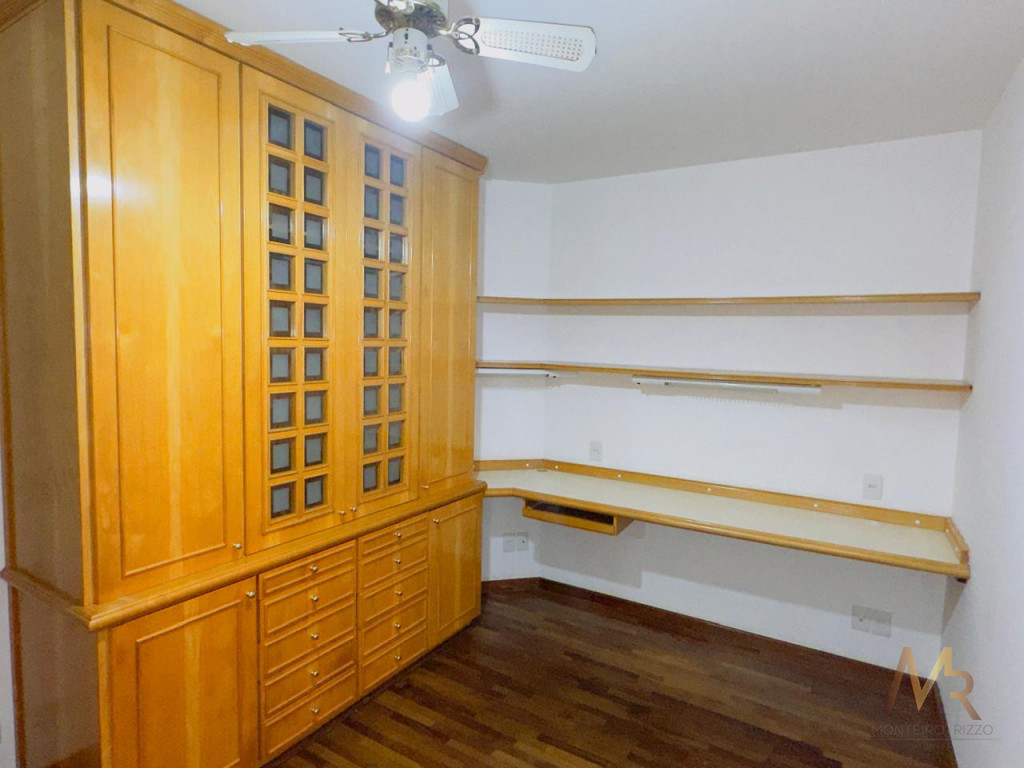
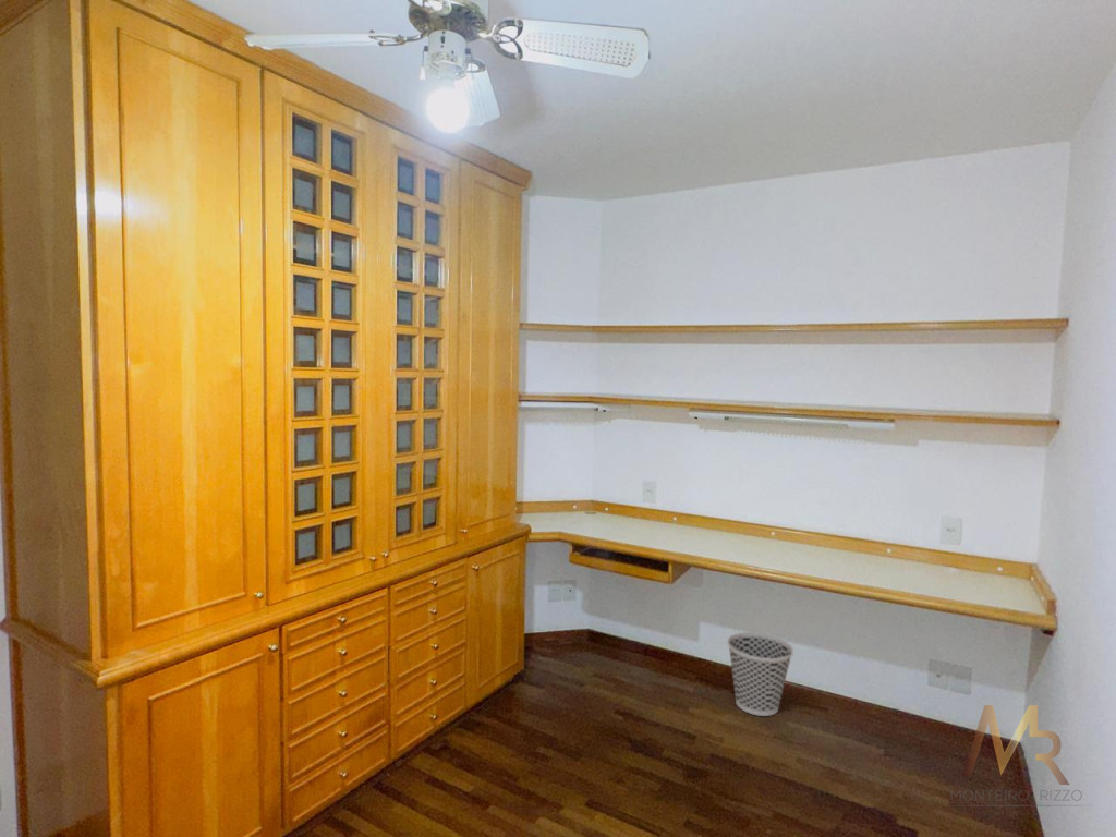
+ wastebasket (757, 675)
